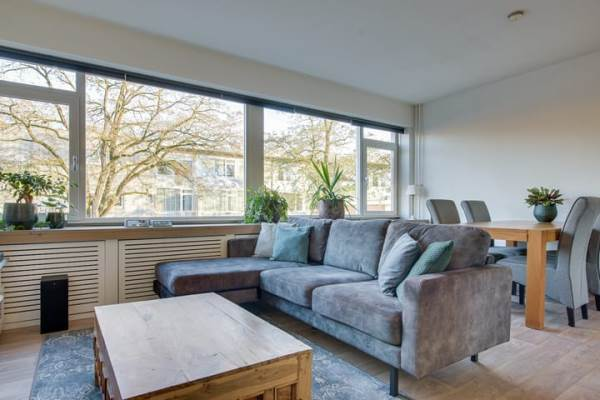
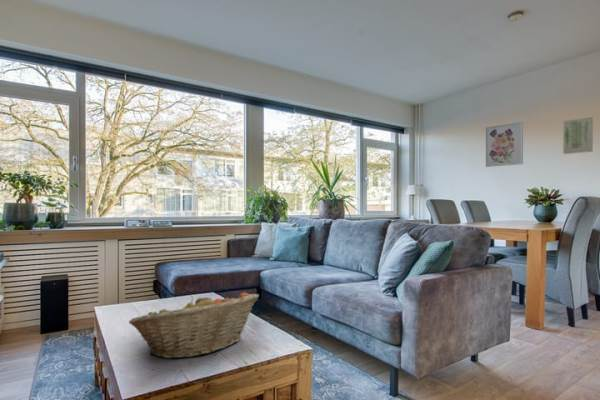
+ wall art (577, 136)
+ wall art (503, 145)
+ fruit basket (198, 317)
